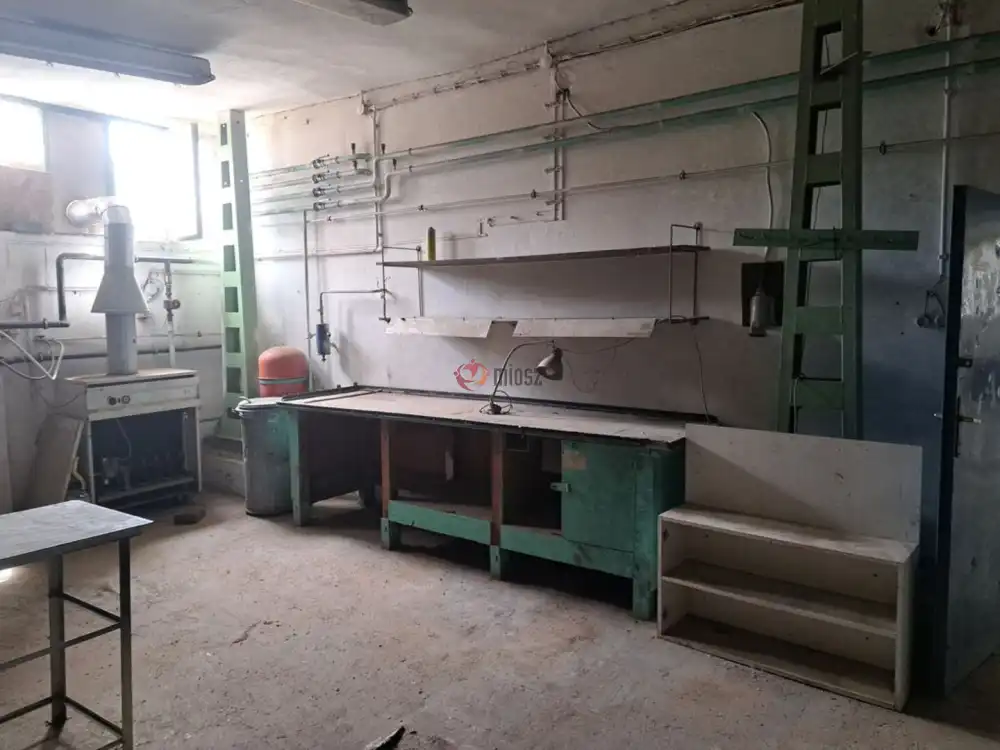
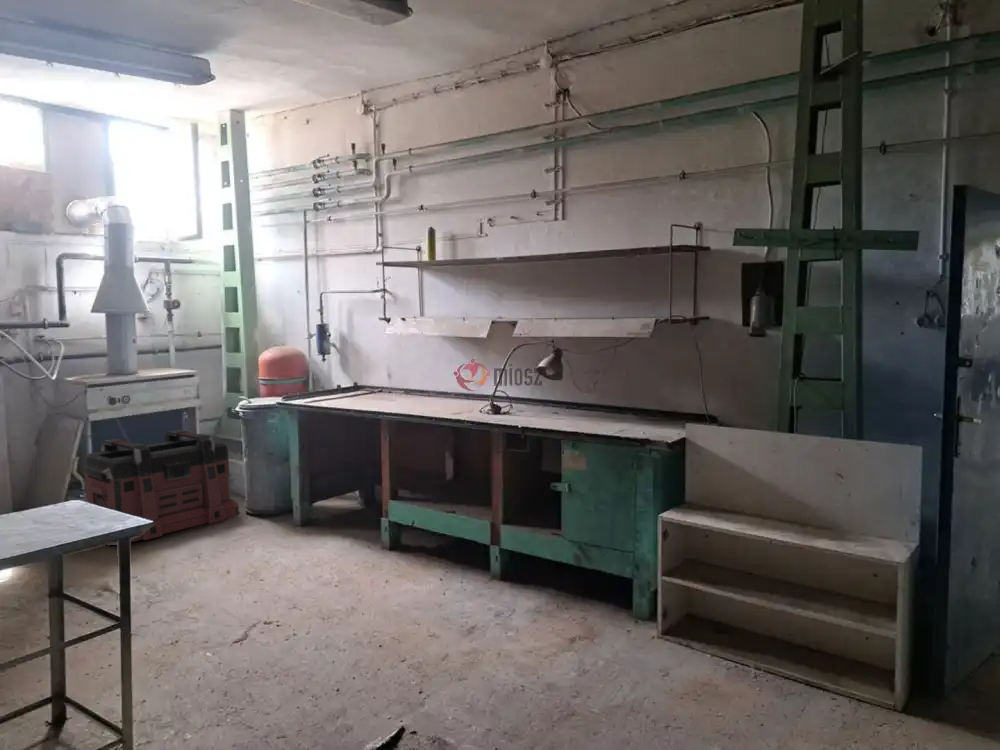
+ storage crate (159, 479)
